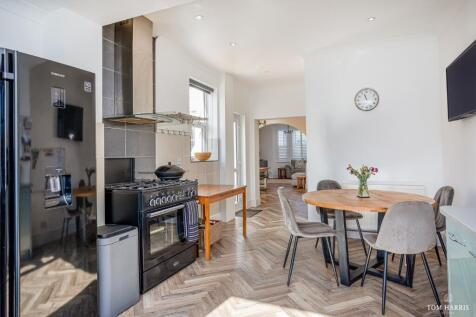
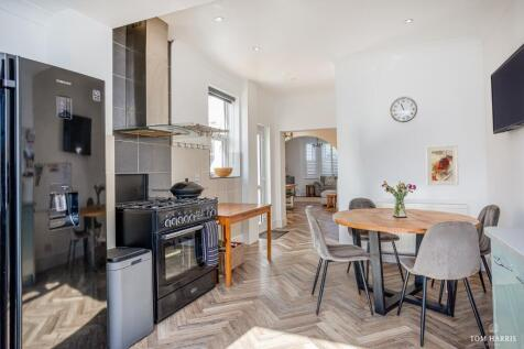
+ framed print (441, 165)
